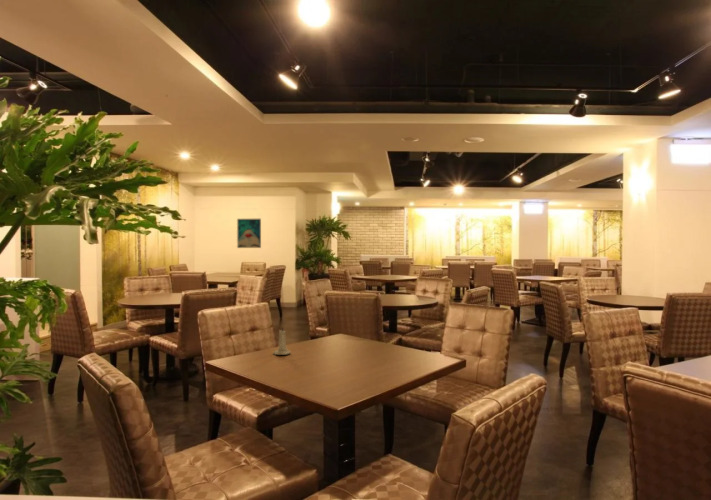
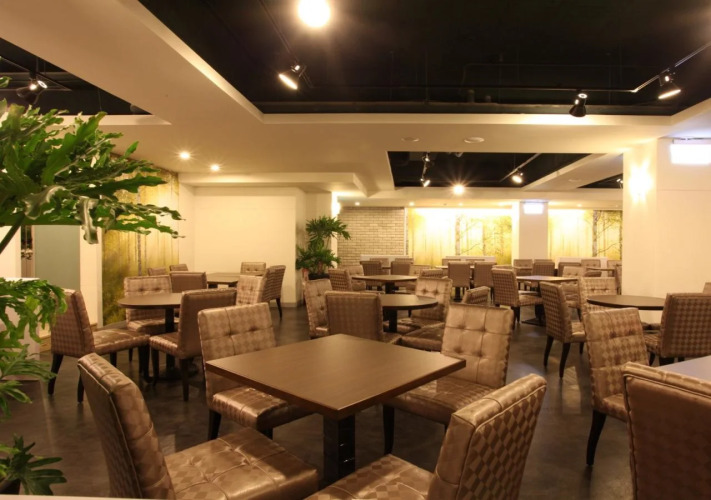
- wall art (249, 233)
- candle (281, 339)
